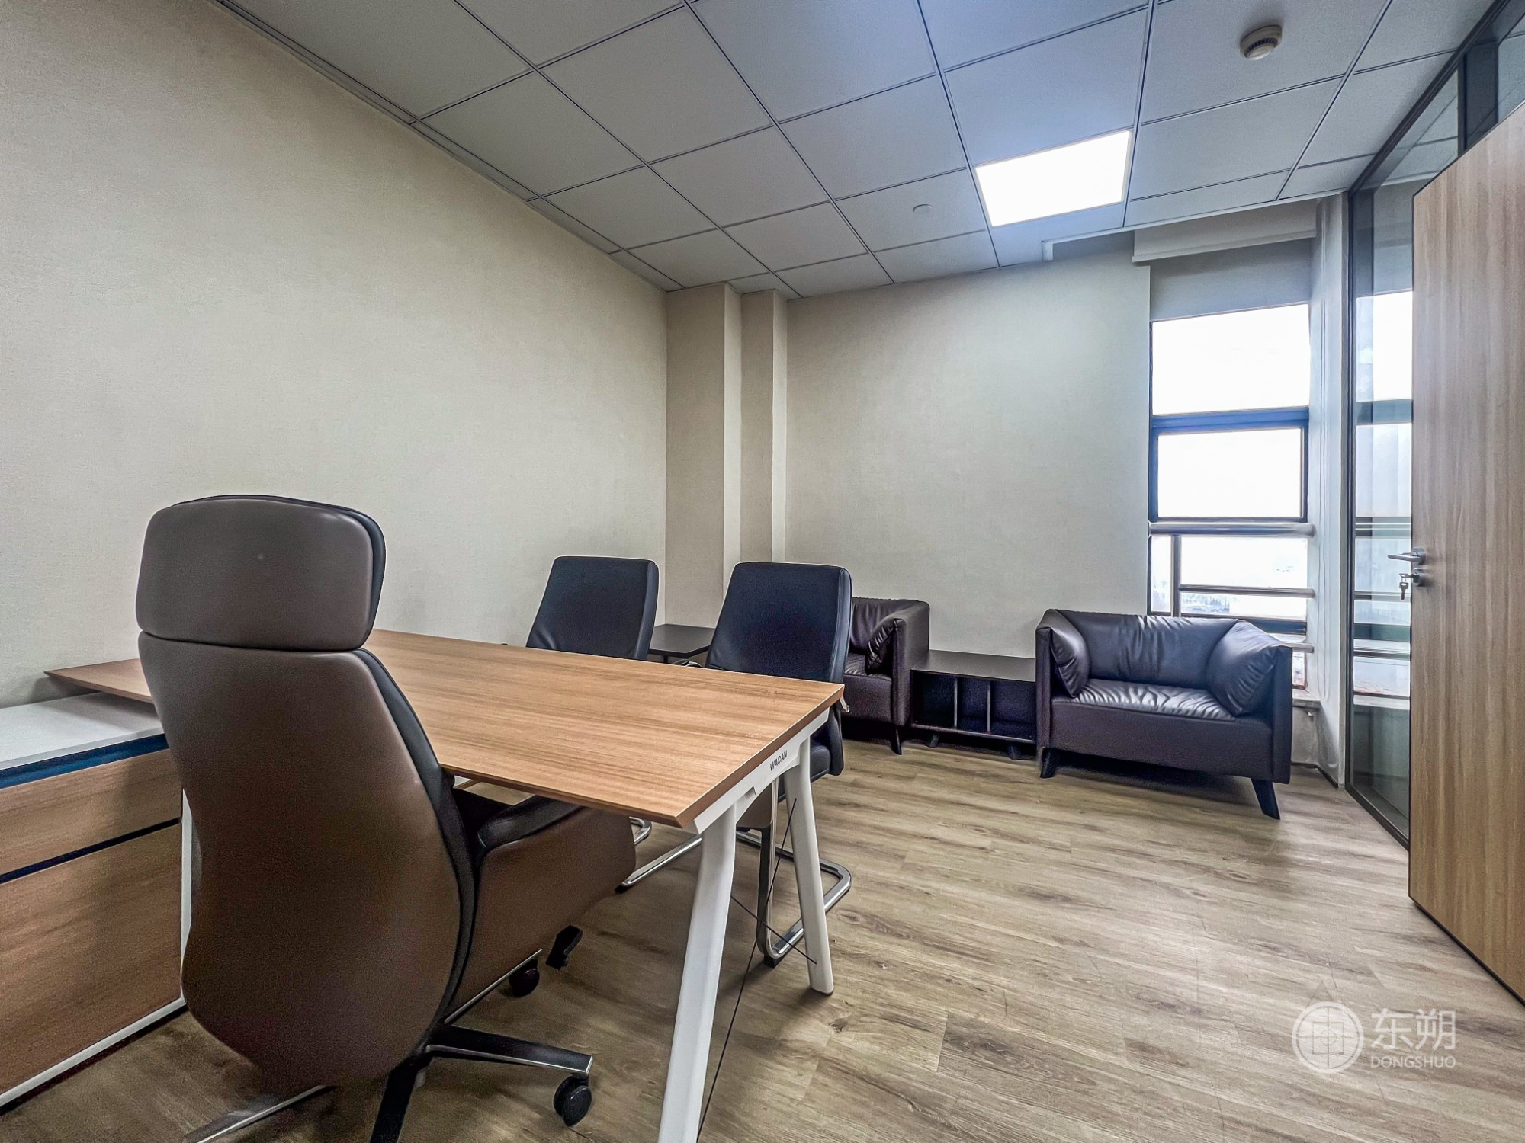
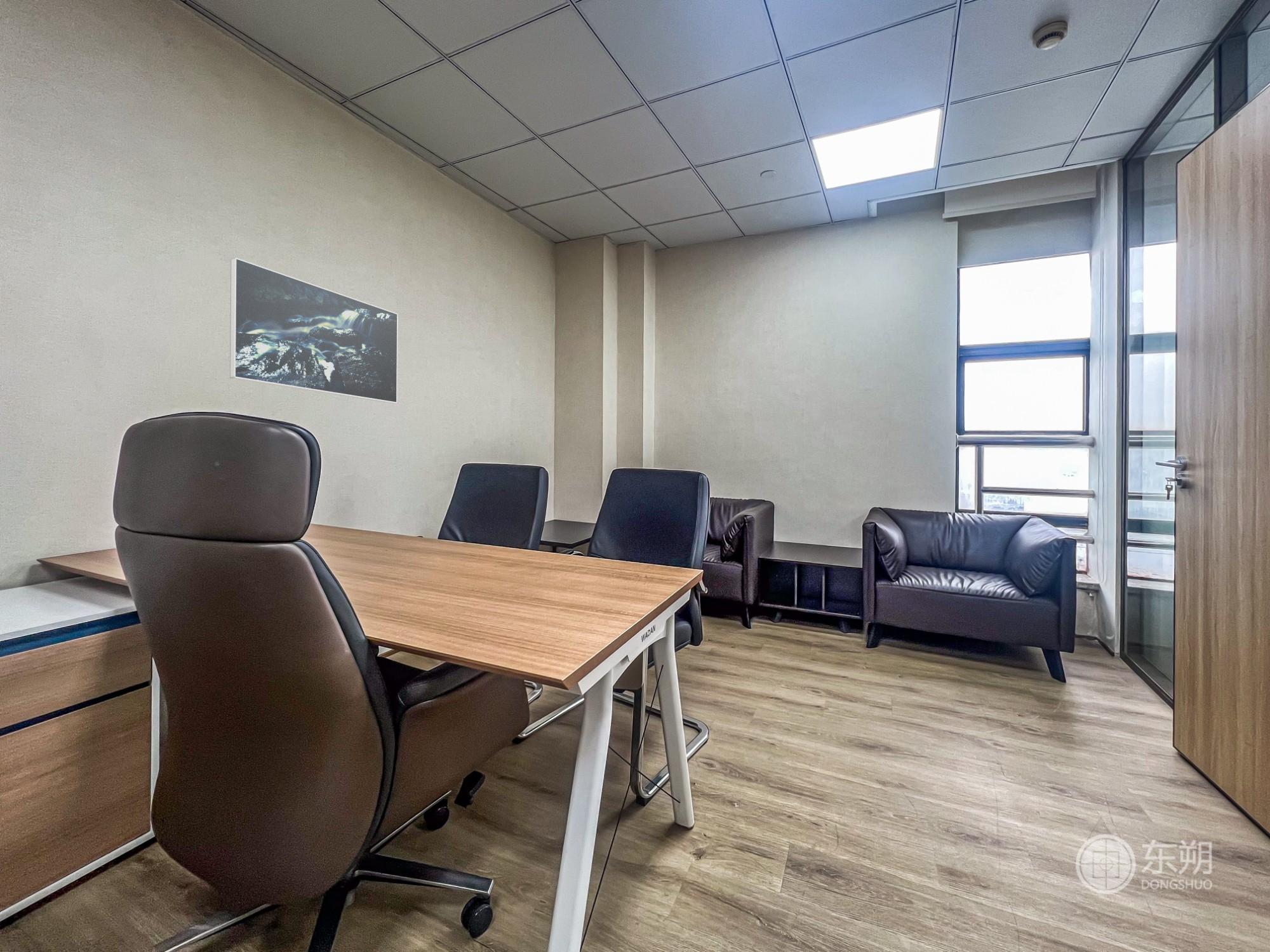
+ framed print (326, 341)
